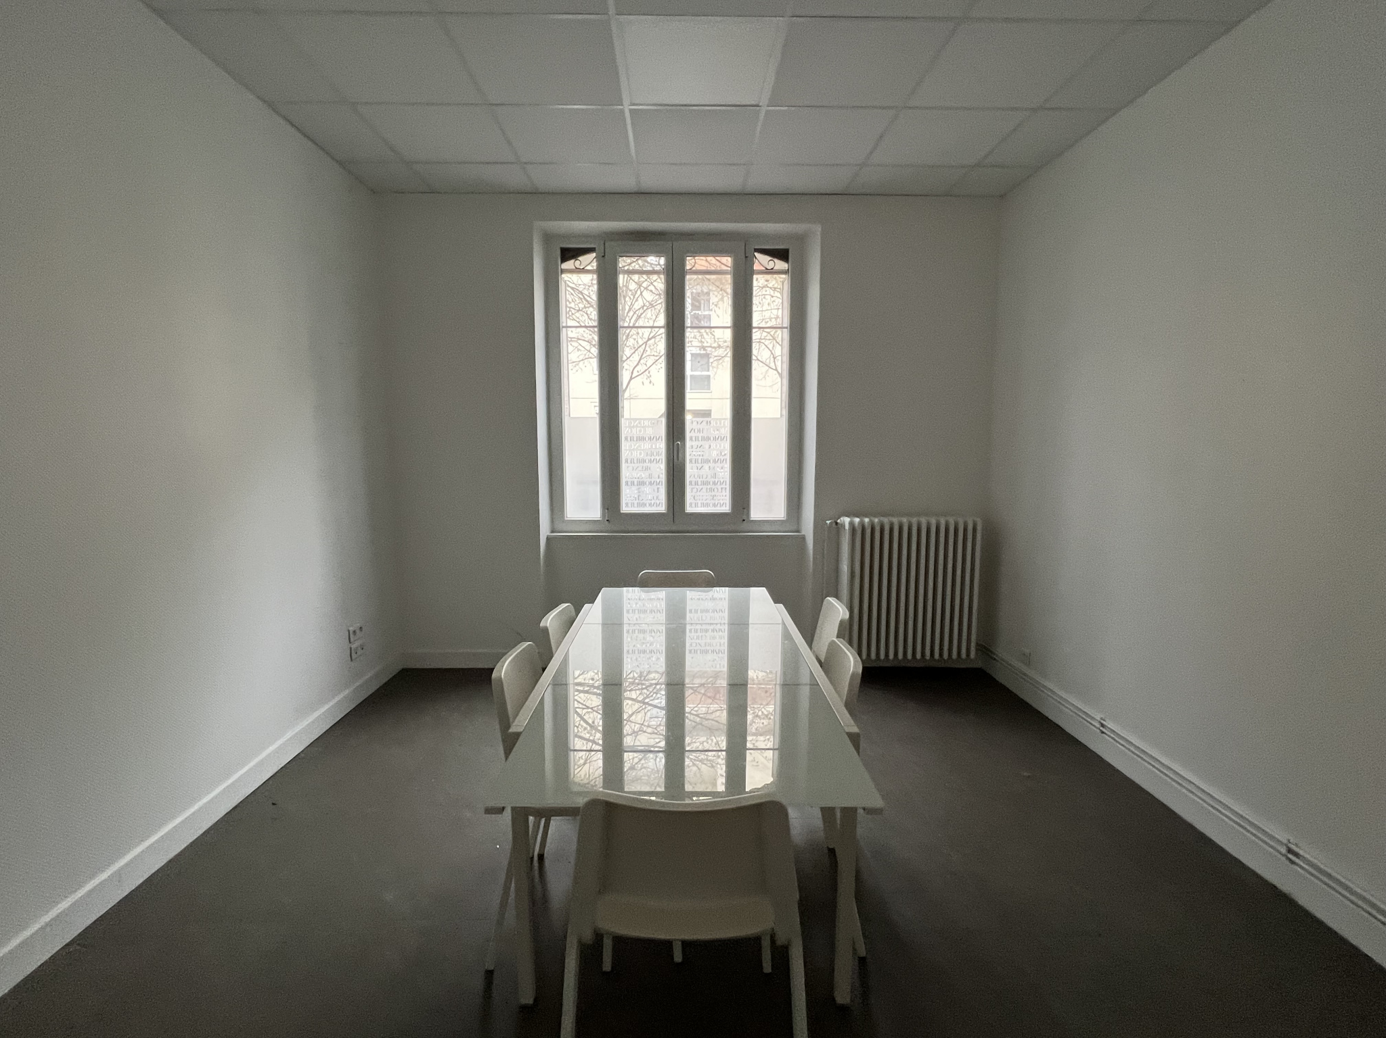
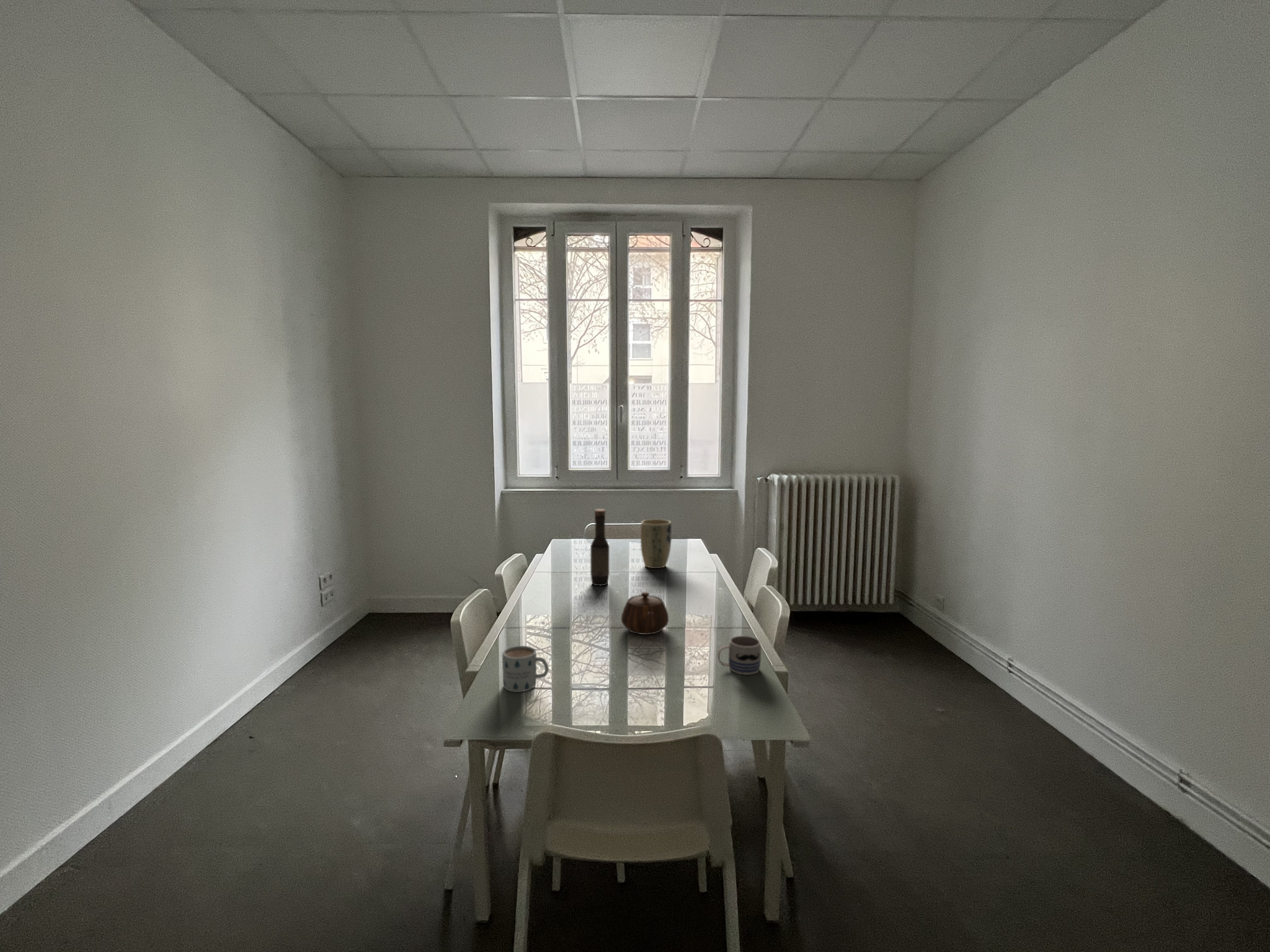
+ mug (526, 669)
+ teapot (645, 612)
+ mug (739, 654)
+ bottle (600, 547)
+ plant pot (655, 544)
